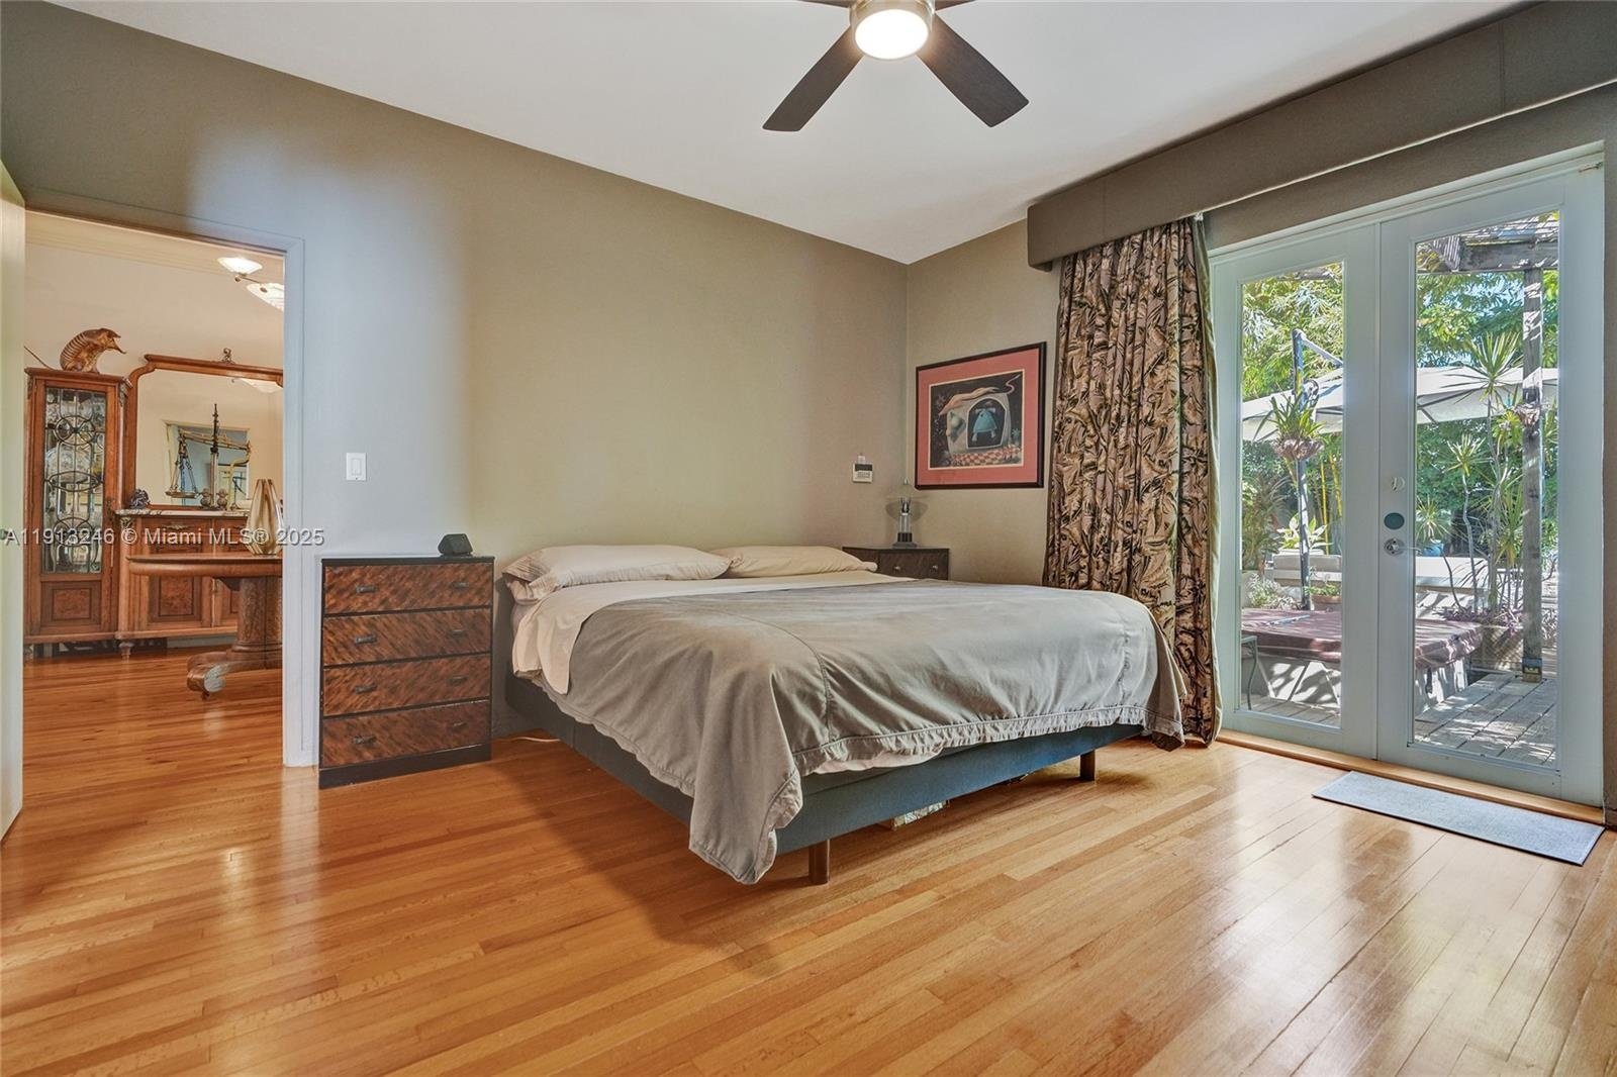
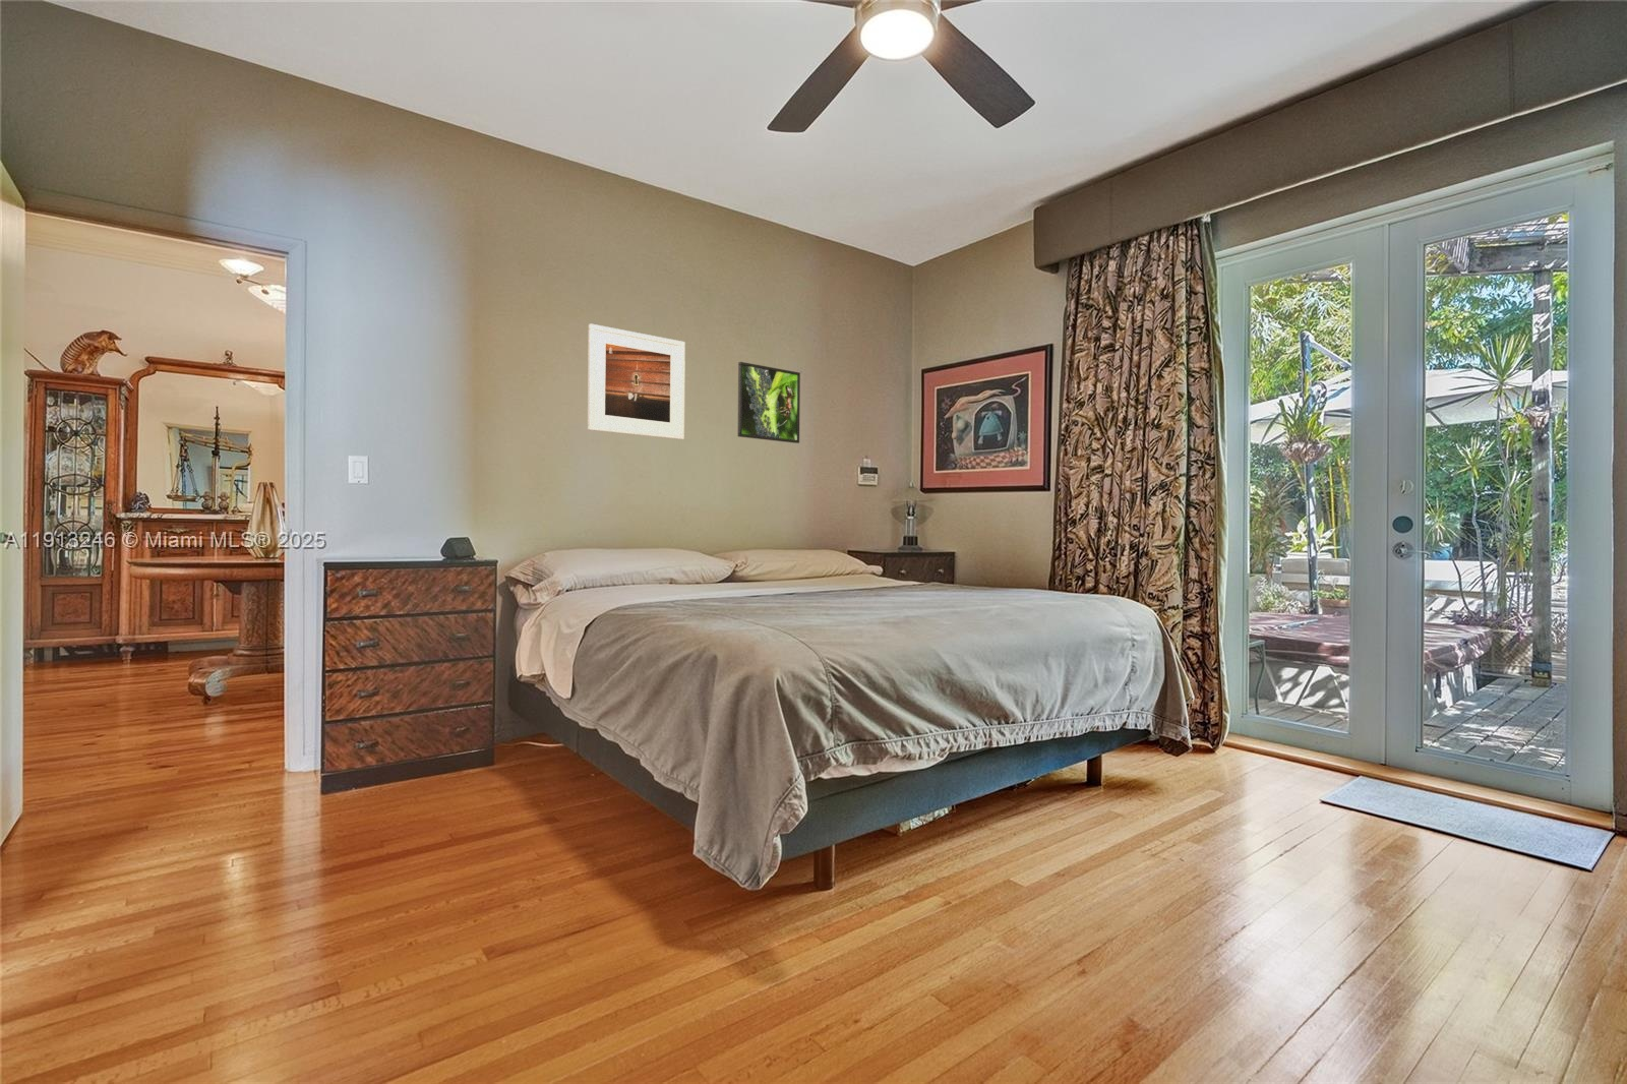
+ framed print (769, 404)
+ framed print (637, 384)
